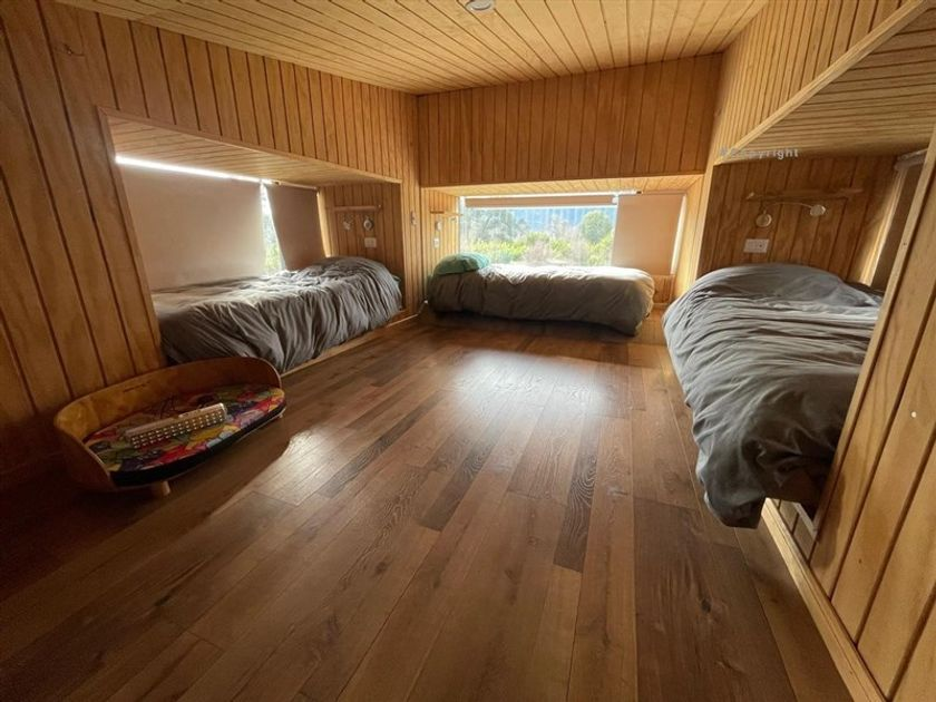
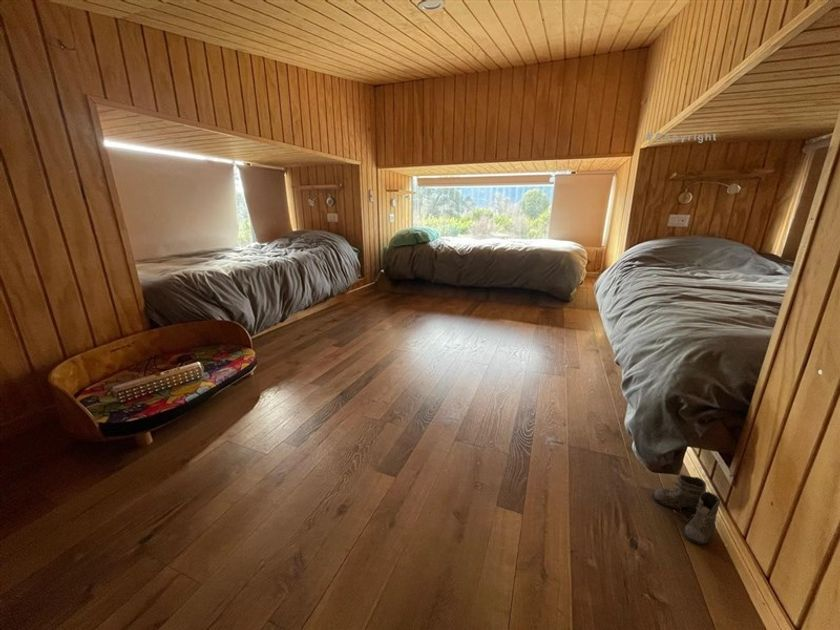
+ boots (688, 501)
